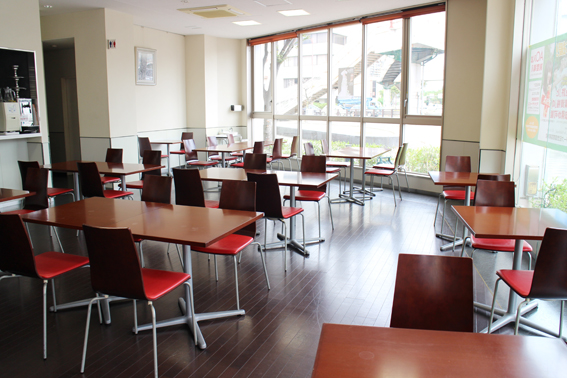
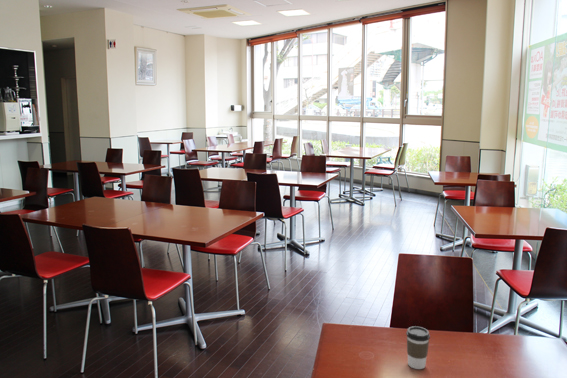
+ coffee cup (417, 347)
